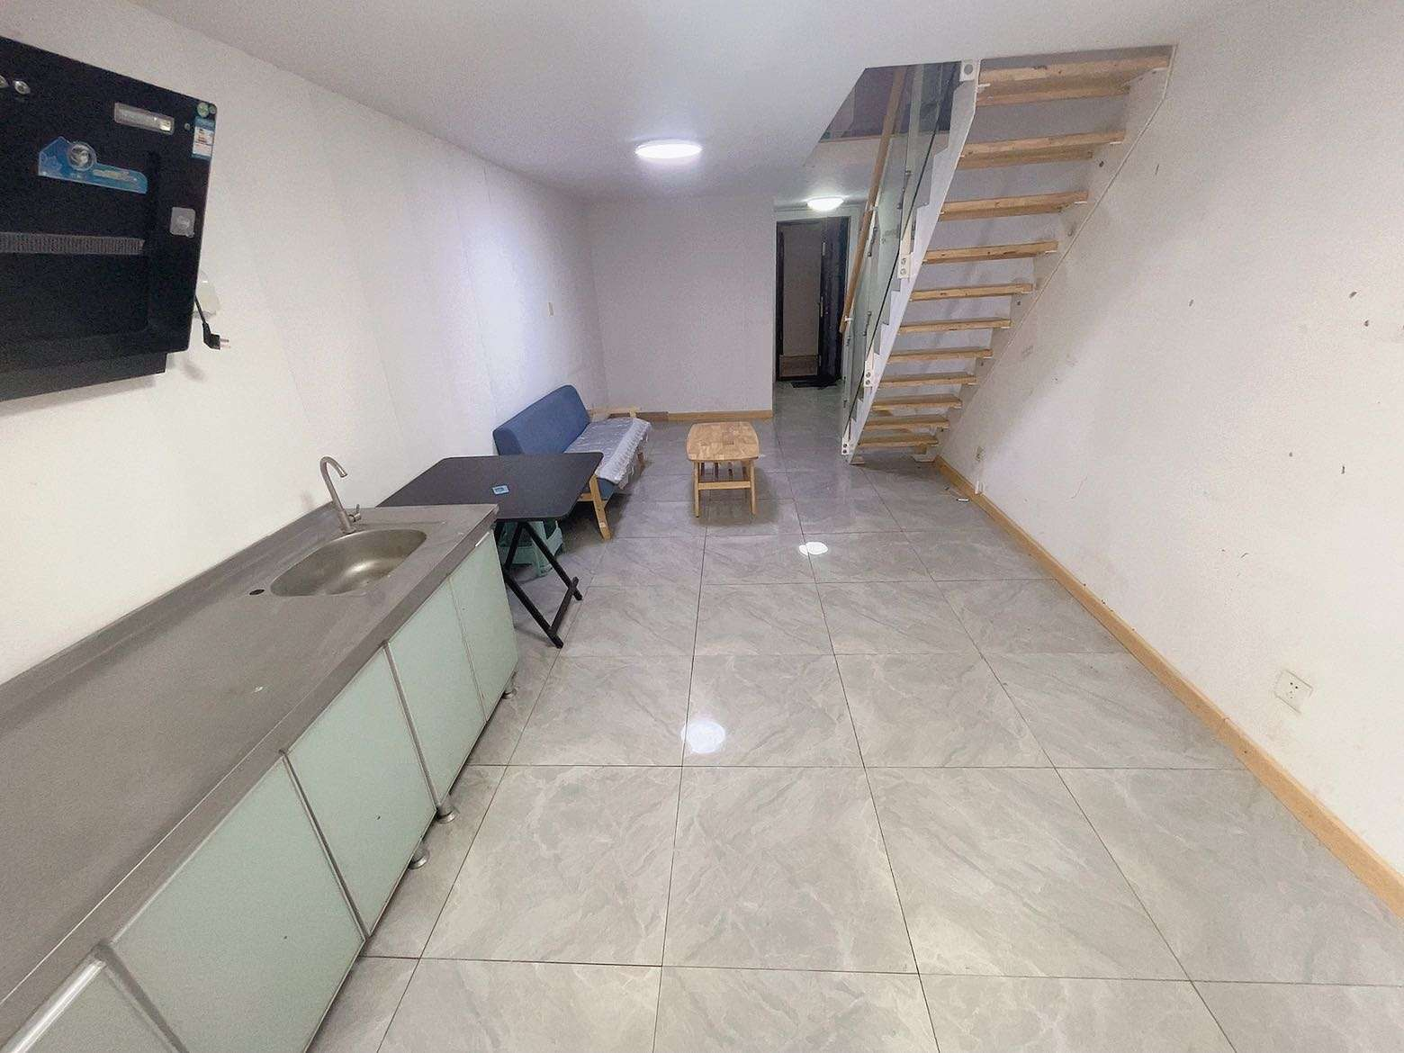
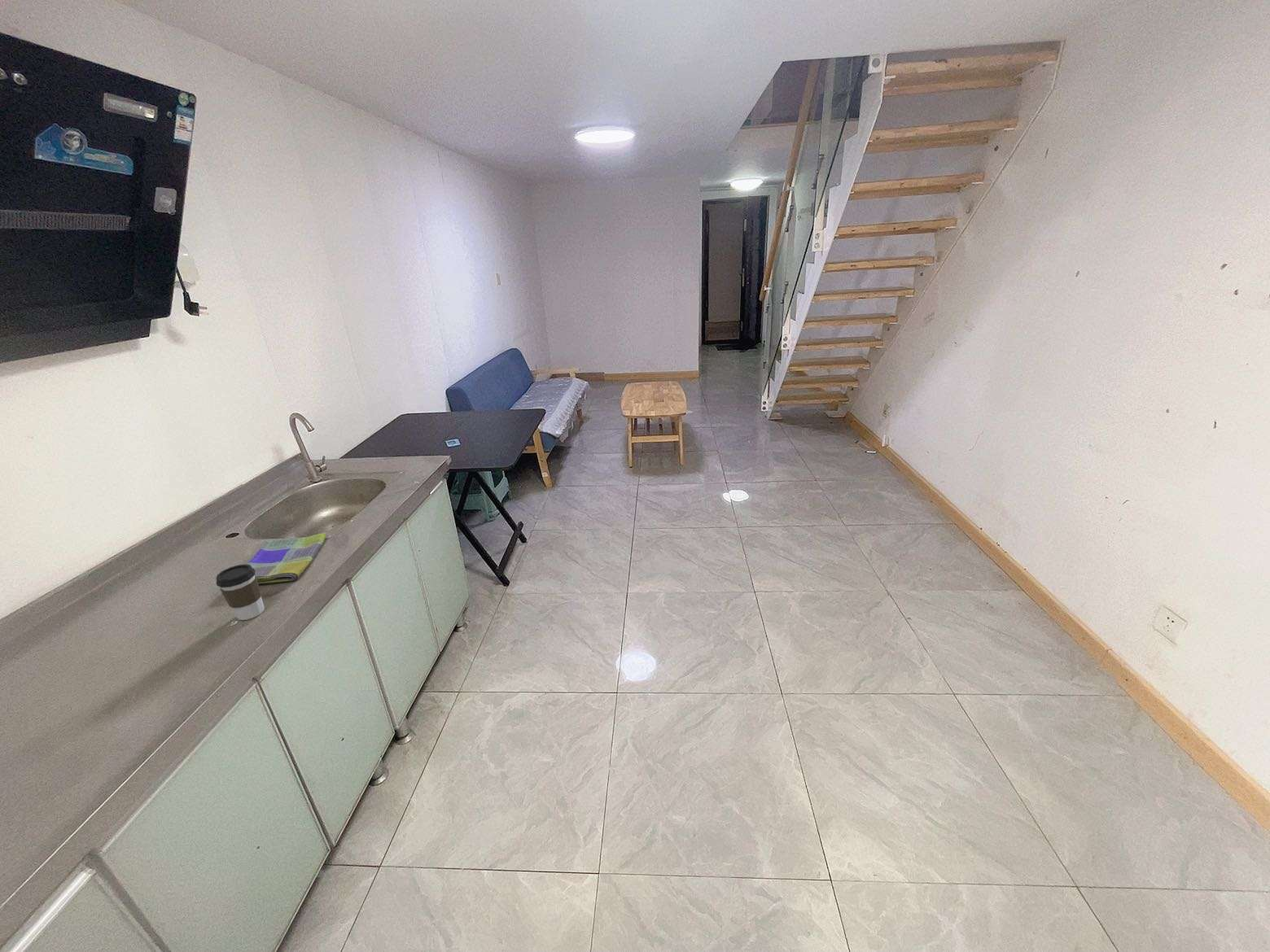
+ dish towel (281, 558)
+ coffee cup (243, 592)
